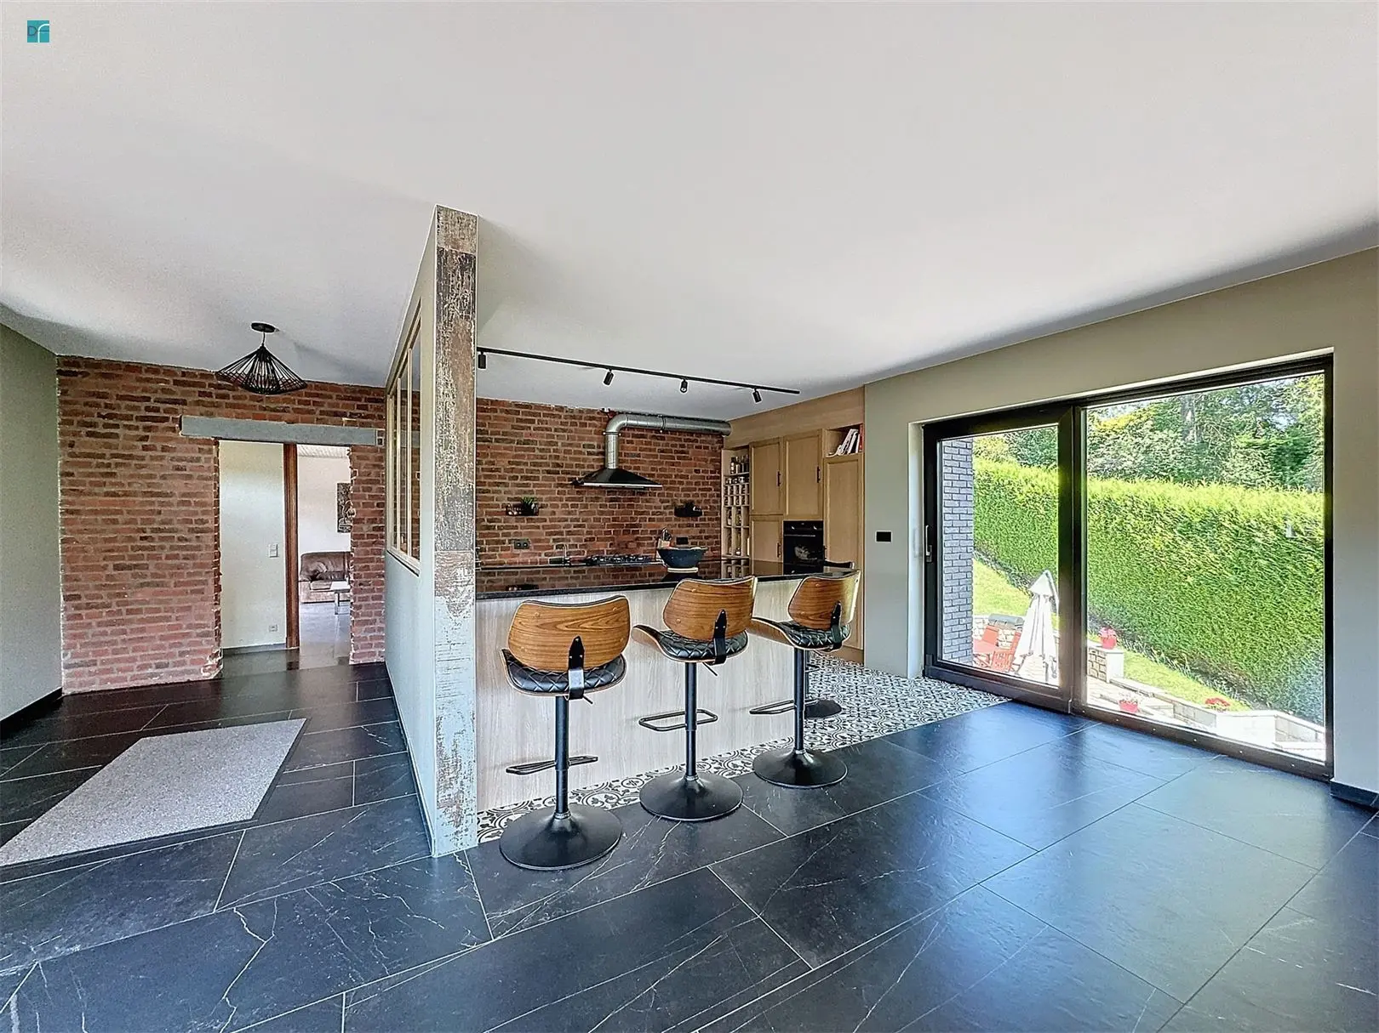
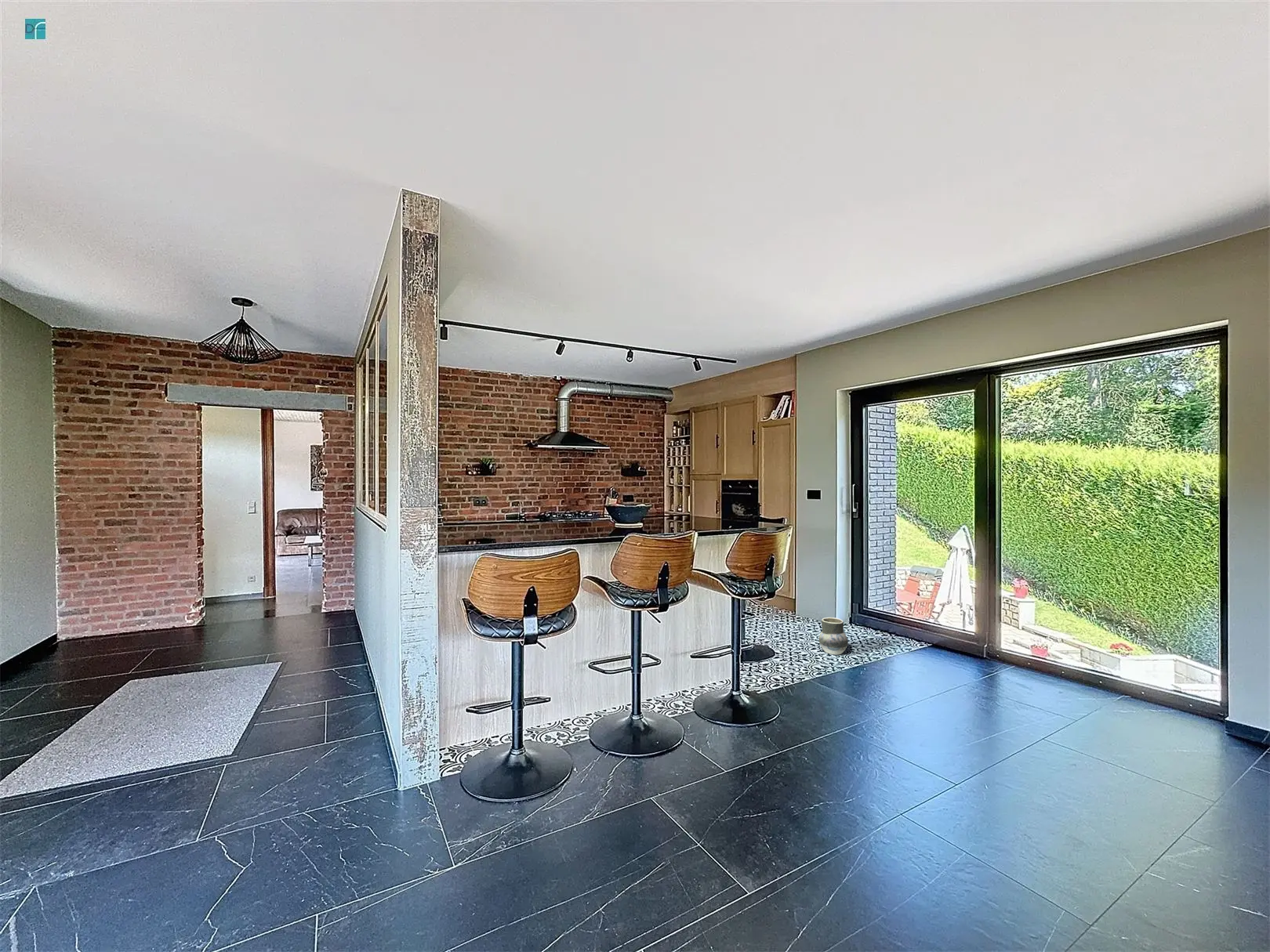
+ ceramic jug (833, 635)
